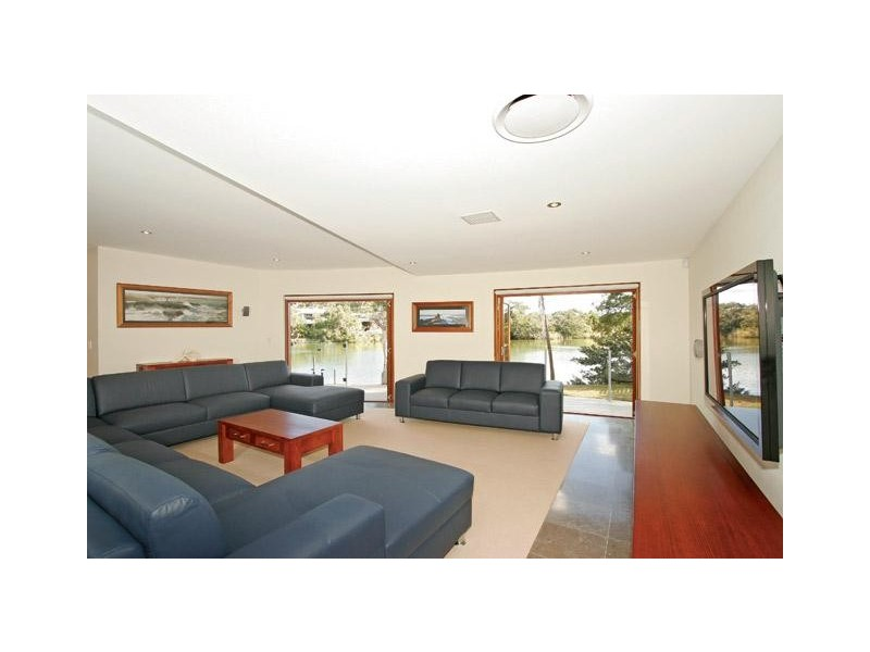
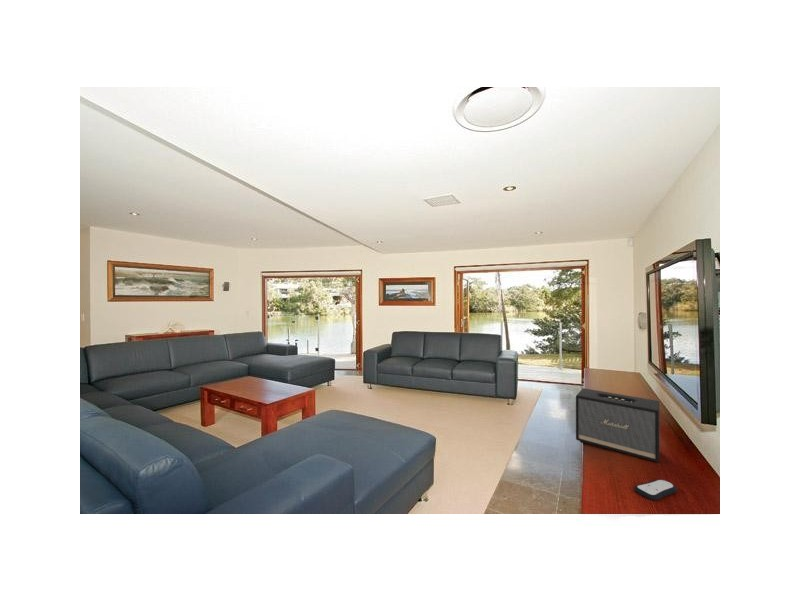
+ speaker (616, 422)
+ remote control (656, 488)
